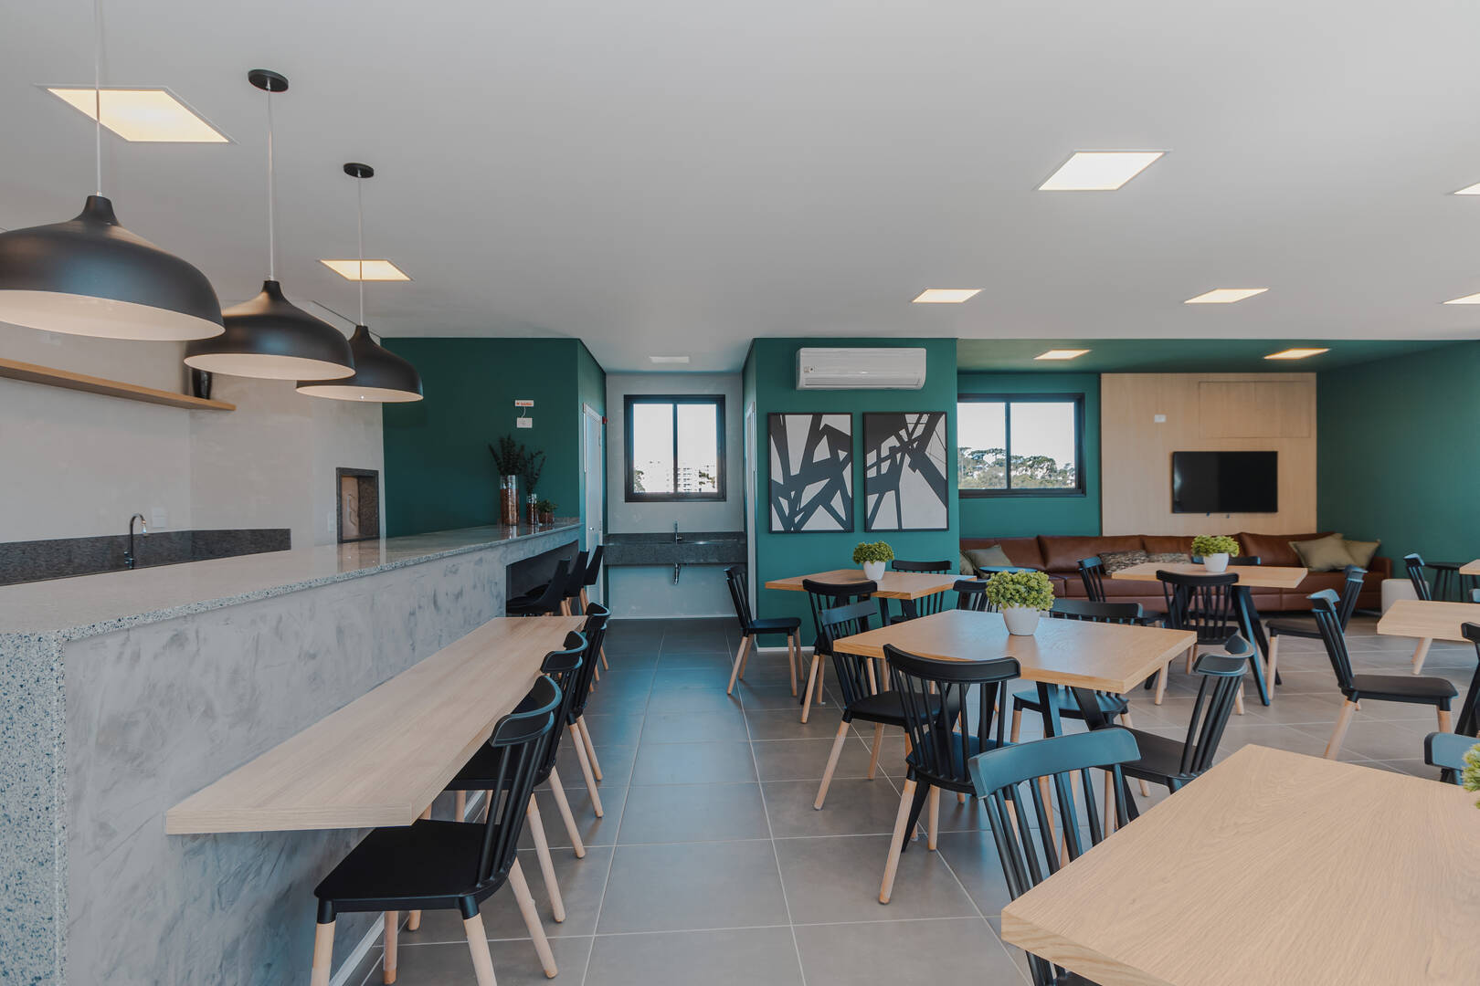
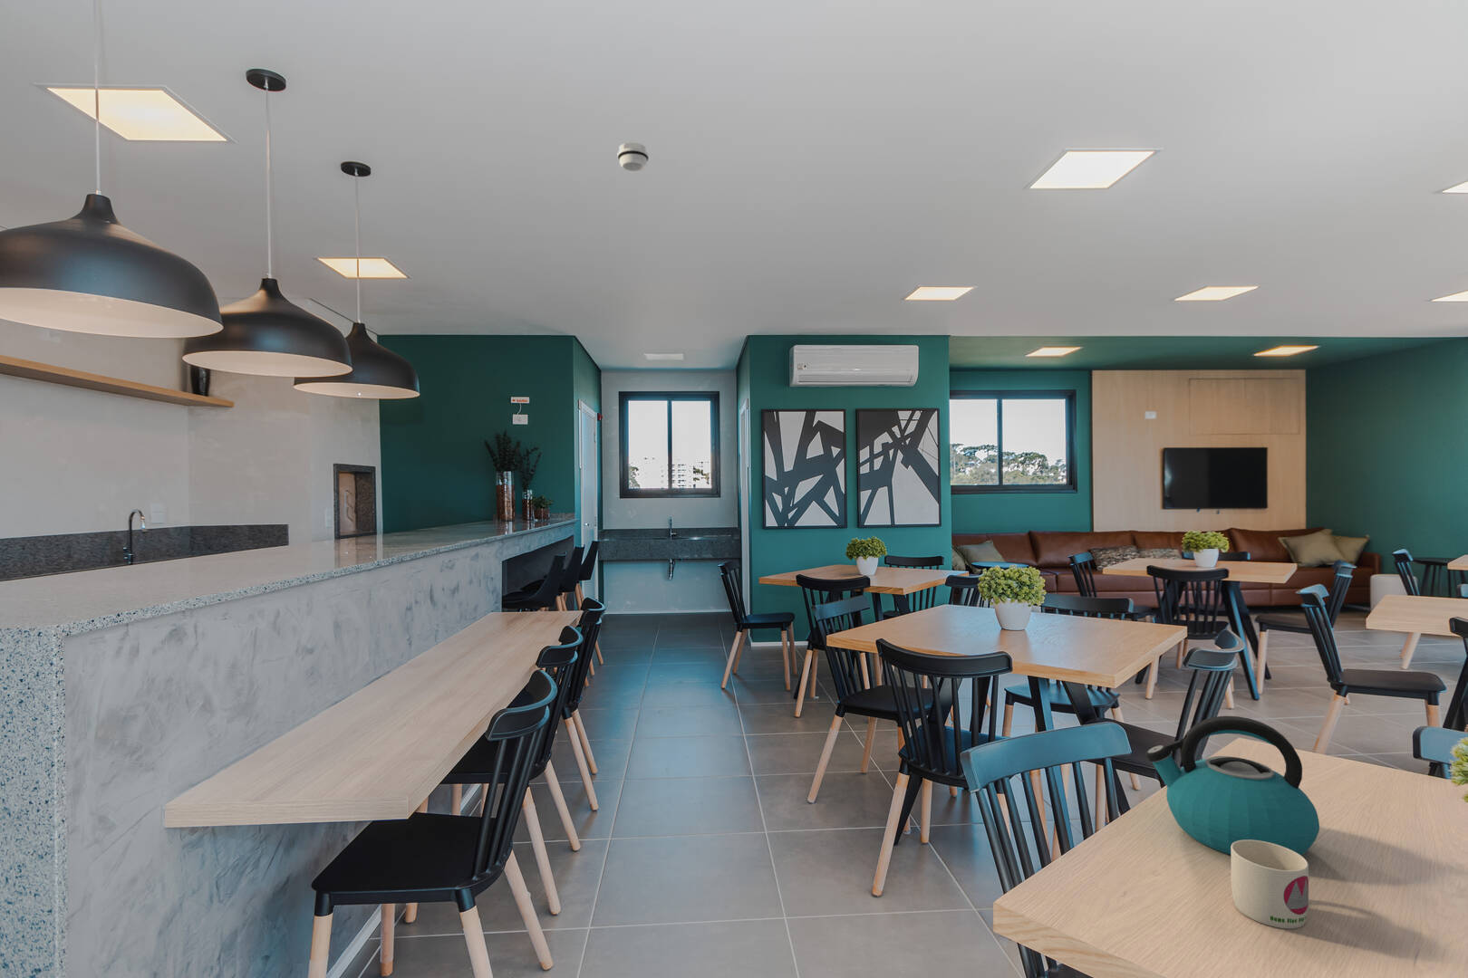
+ kettle (1228, 775)
+ smoke detector (632, 157)
+ mug (1272, 879)
